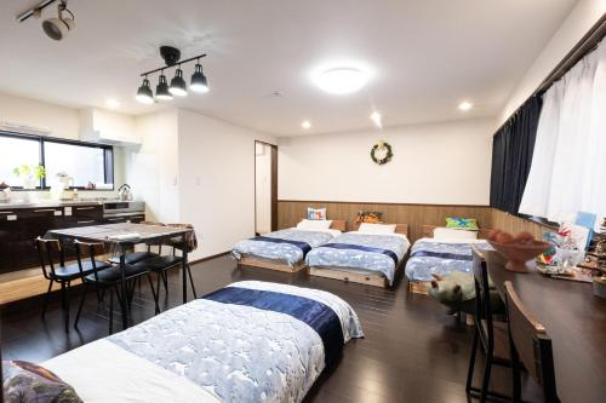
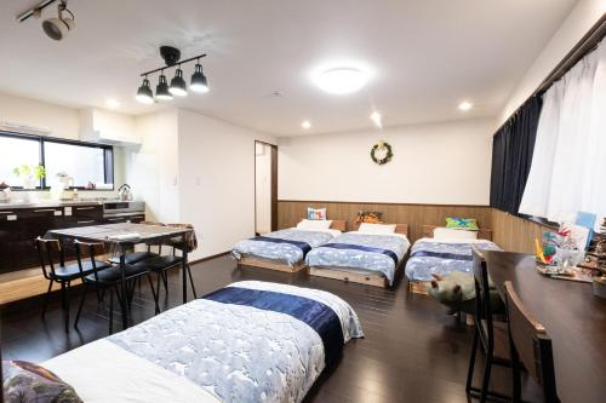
- fruit bowl (518, 249)
